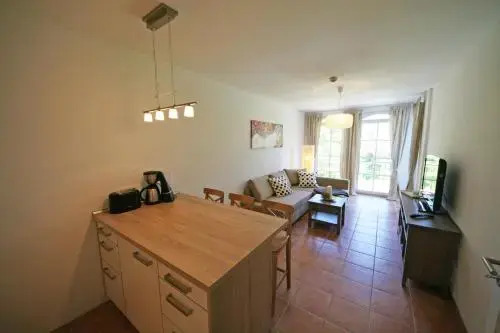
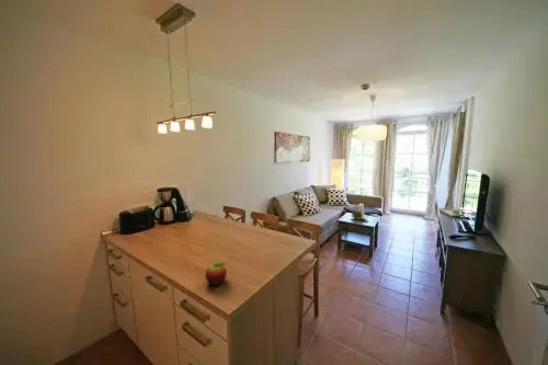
+ fruit (216, 272)
